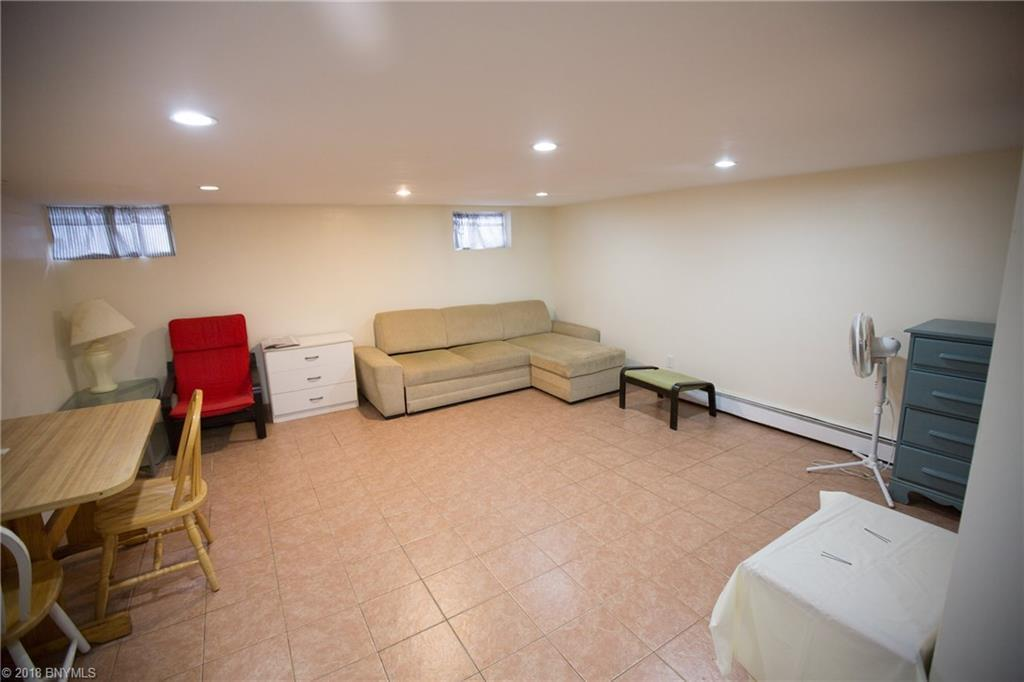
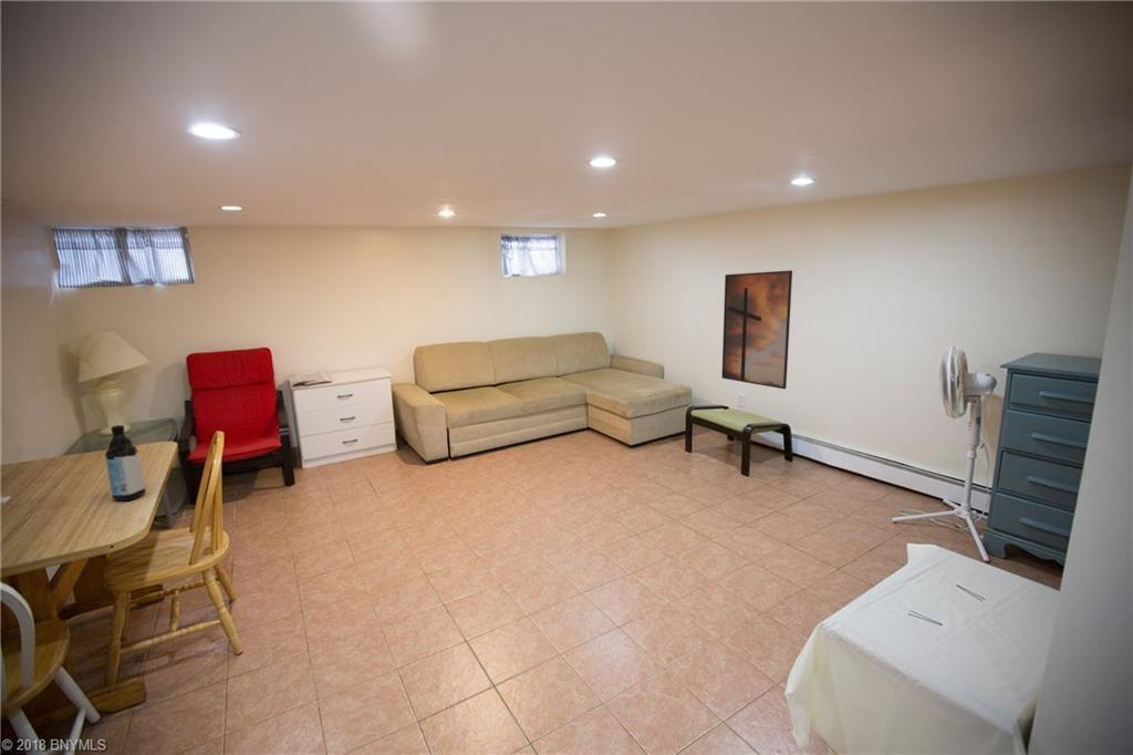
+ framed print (753, 329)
+ water bottle (123, 462)
